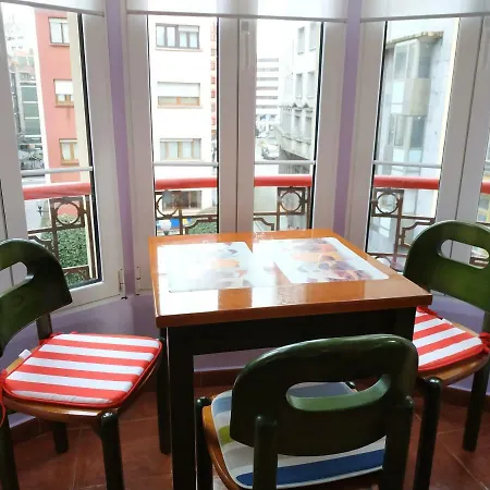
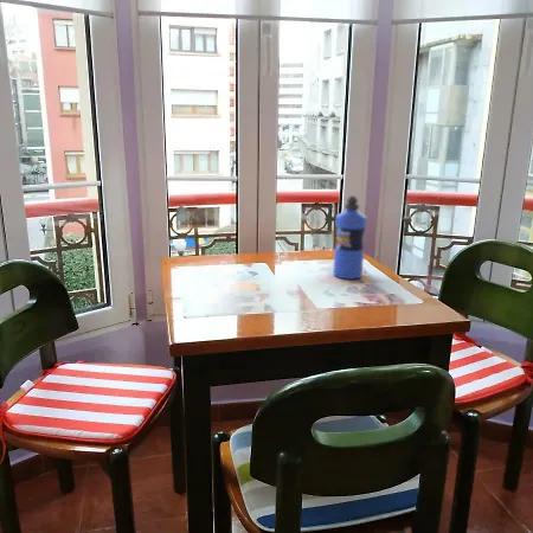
+ water bottle (349, 236)
